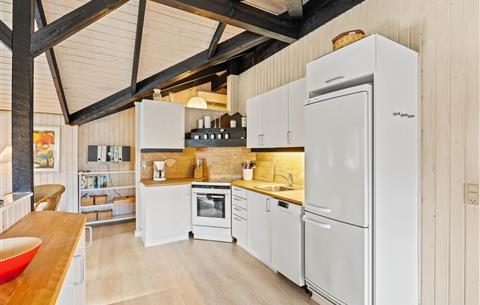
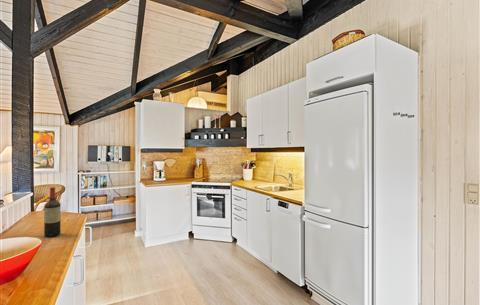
+ wine bottle (52, 211)
